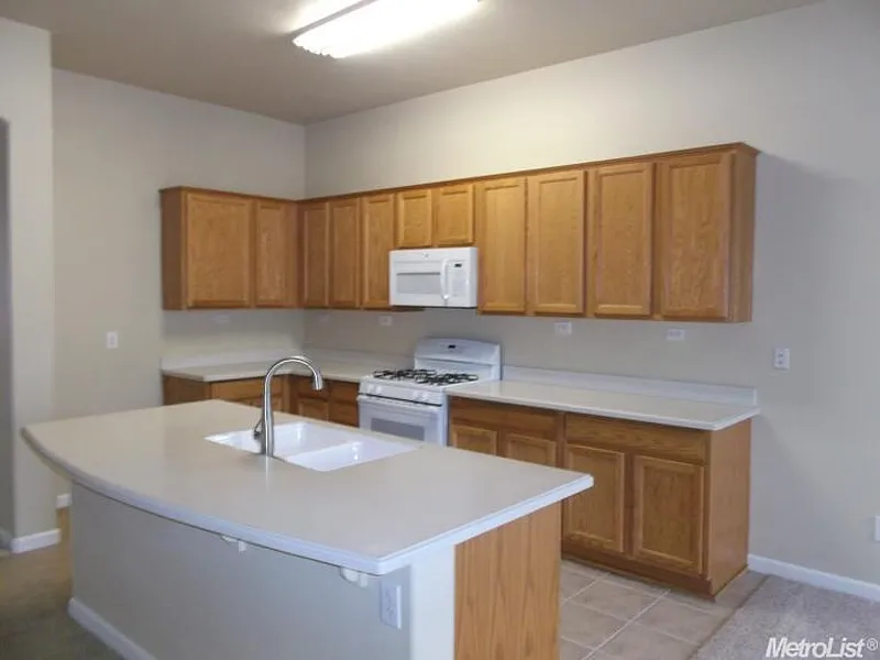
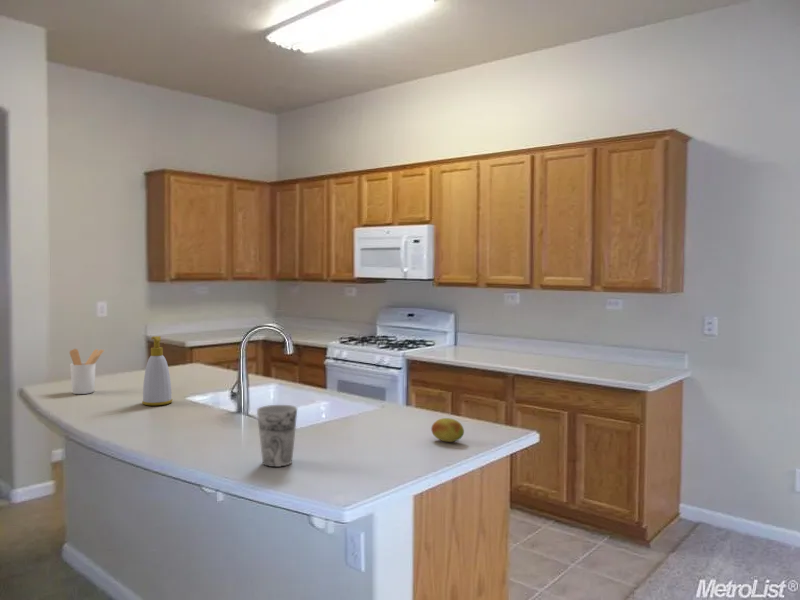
+ cup (277, 435)
+ utensil holder (88, 370)
+ soap bottle (157, 369)
+ fruit (447, 429)
